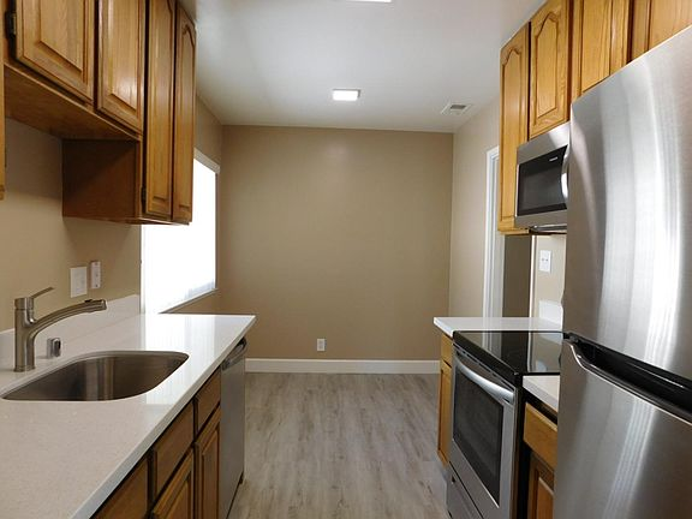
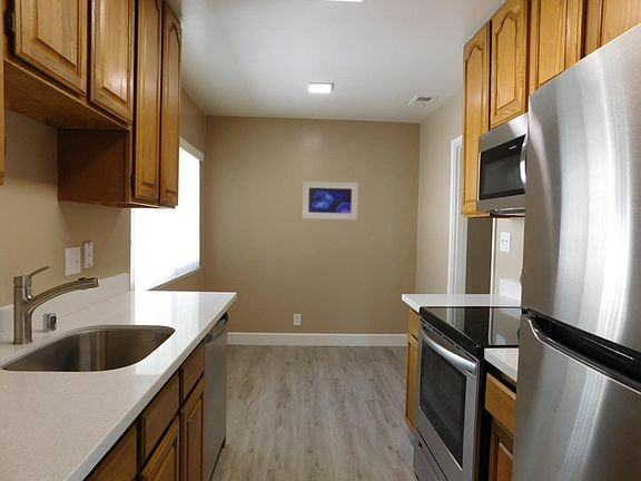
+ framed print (329, 200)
